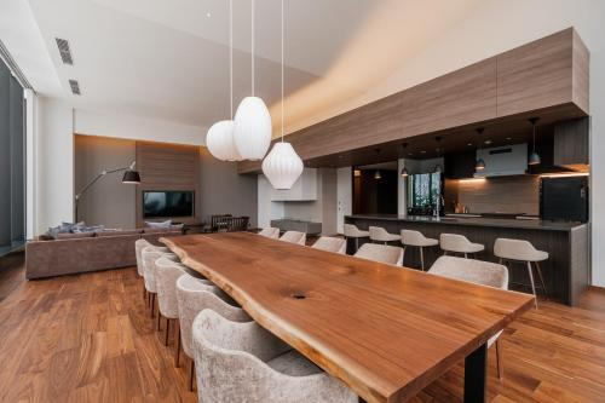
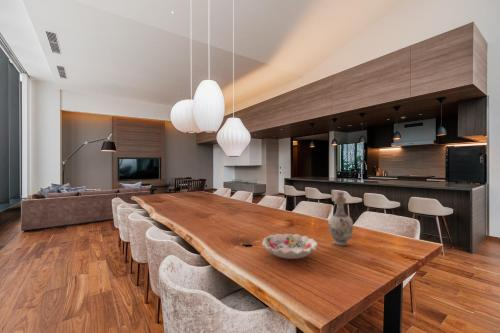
+ vase (340, 217)
+ decorative bowl (289, 247)
